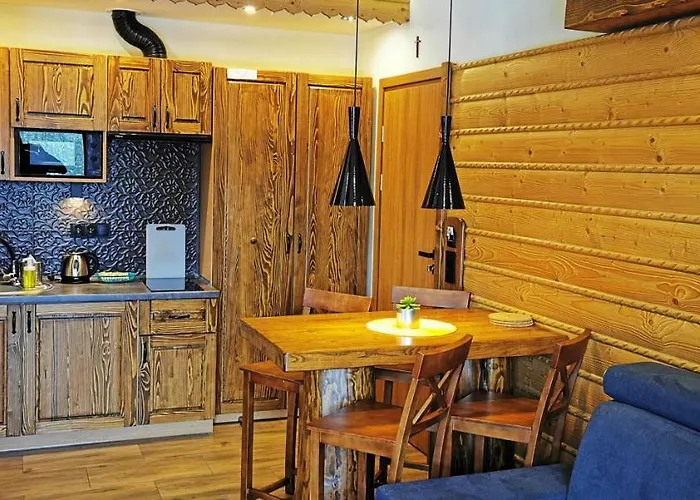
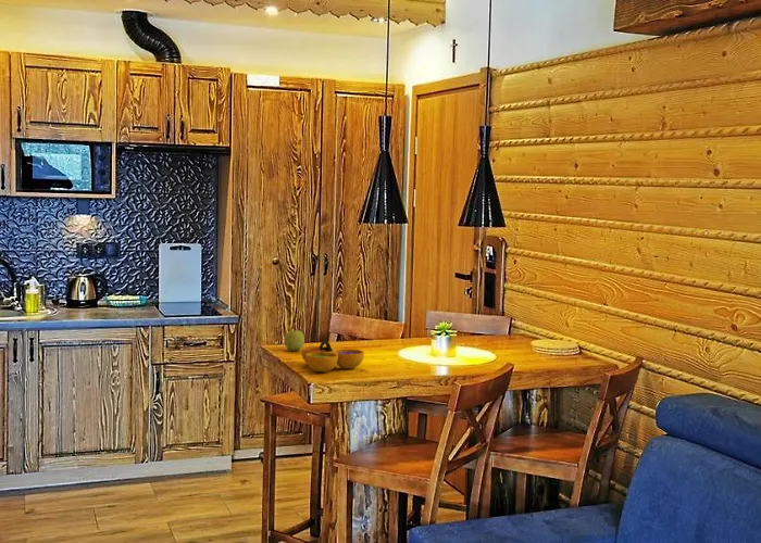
+ apple (294, 340)
+ decorative bowl (325, 353)
